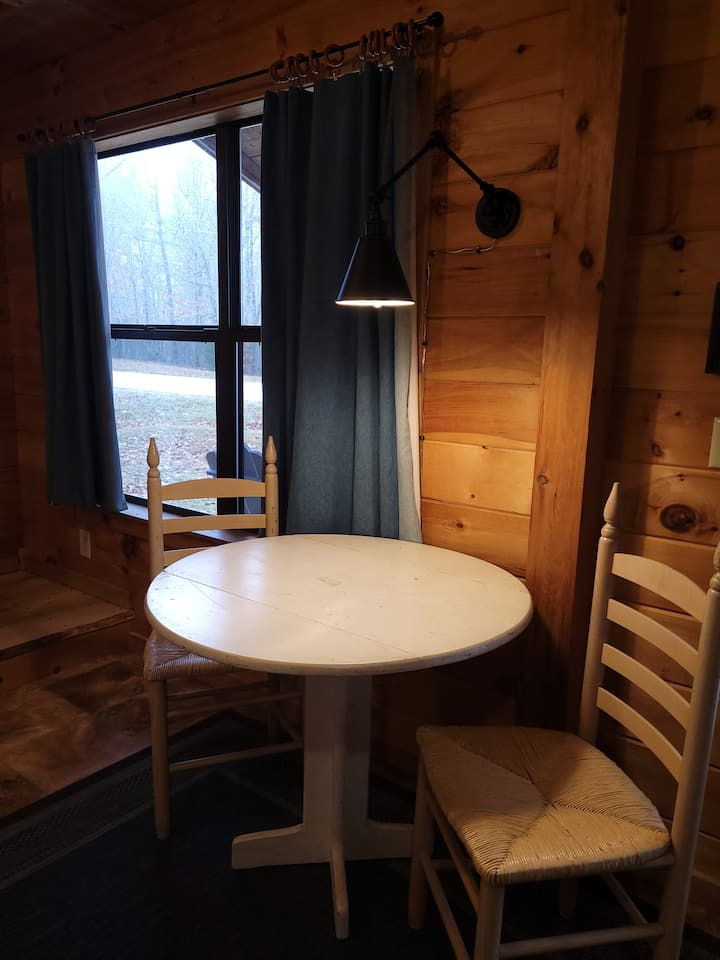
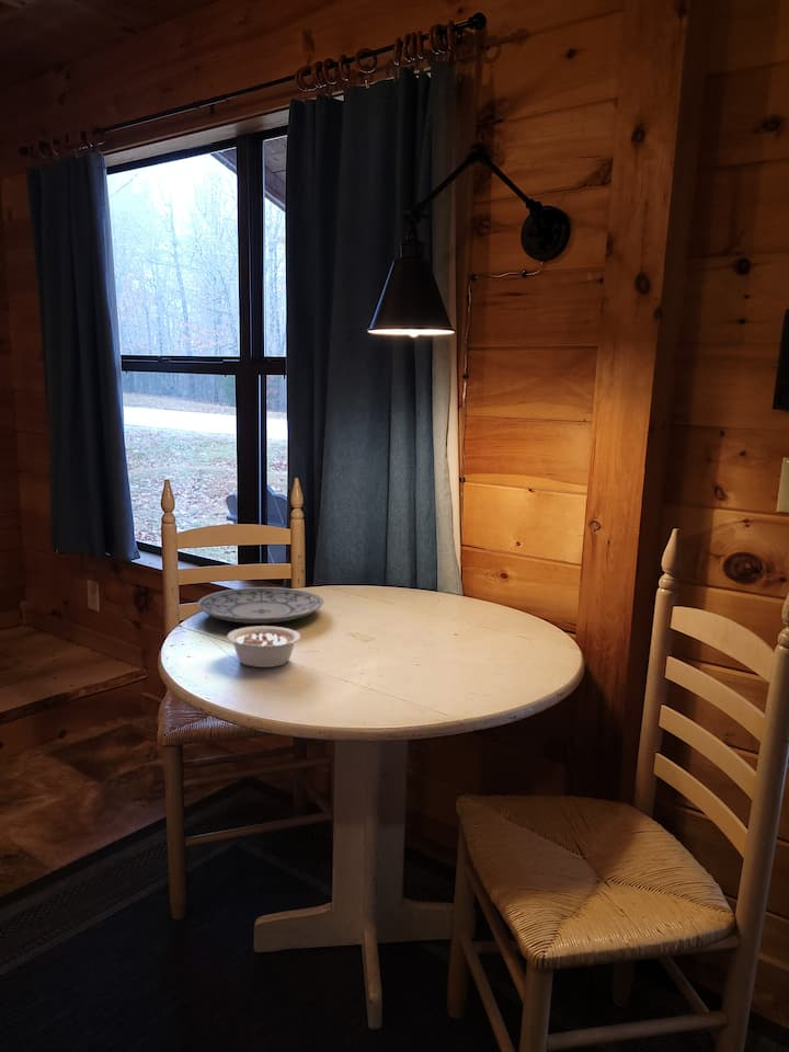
+ legume (266, 645)
+ plate (261, 607)
